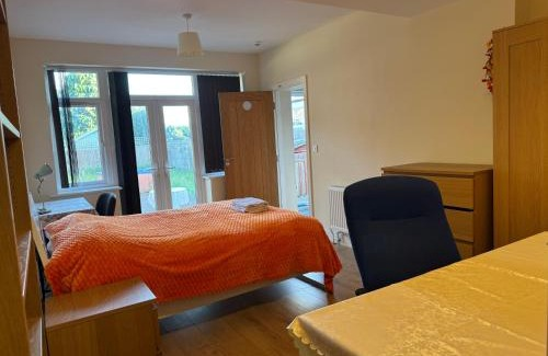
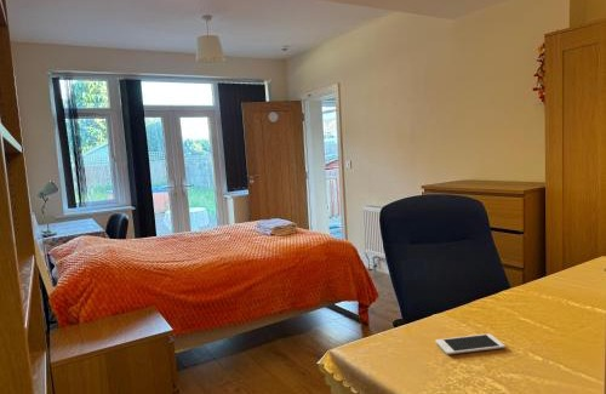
+ cell phone (469, 343)
